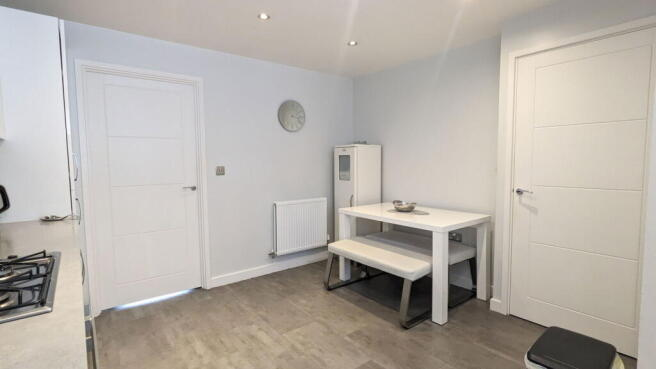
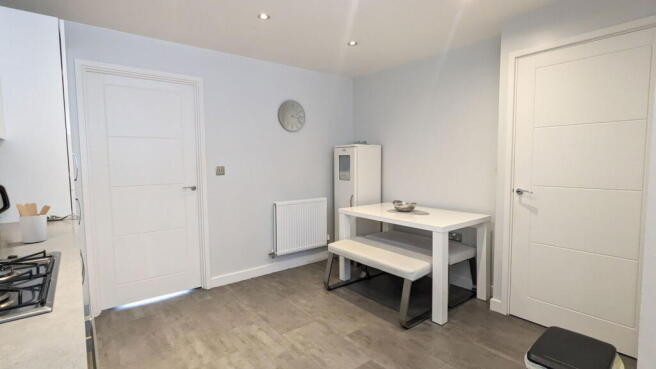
+ utensil holder (31, 221)
